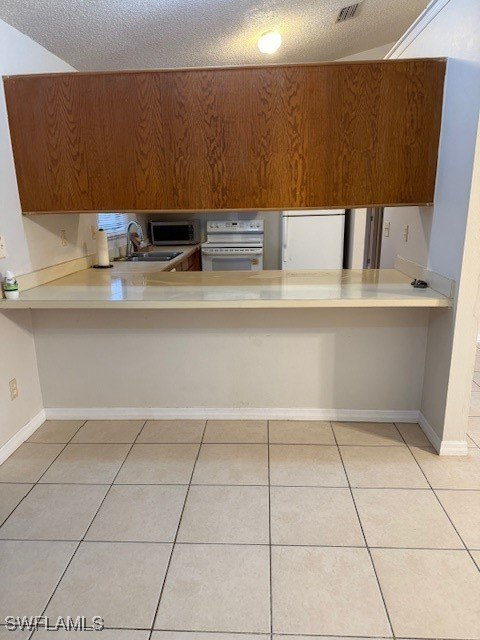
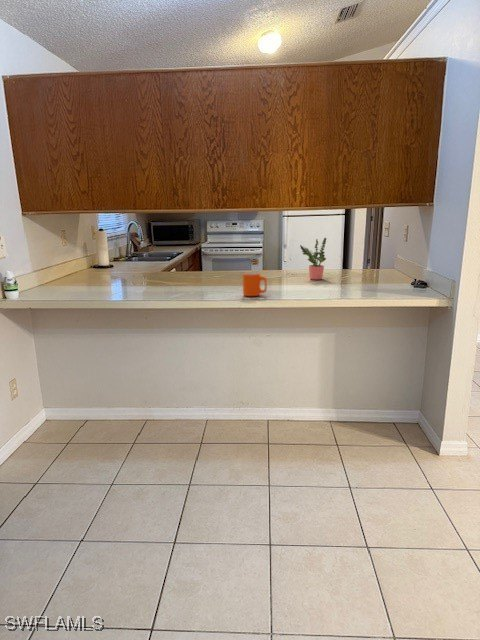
+ potted plant (313, 259)
+ mug (254, 284)
